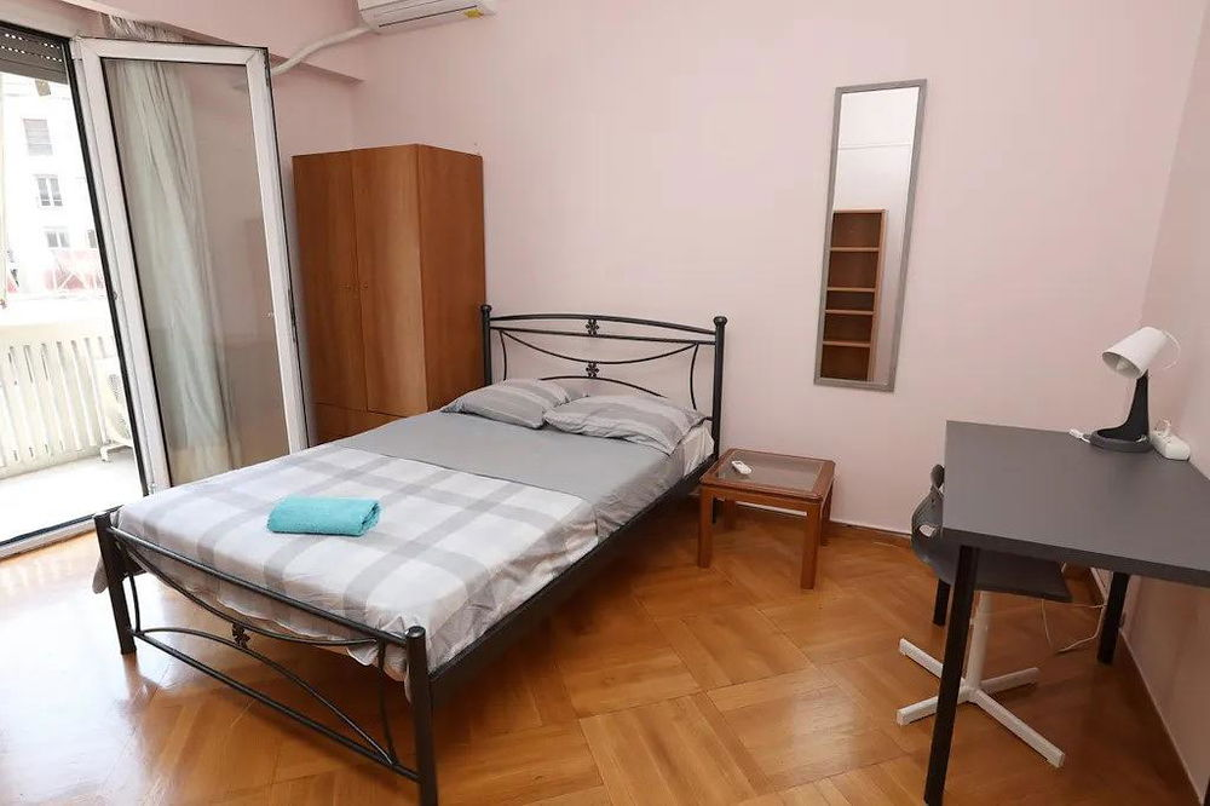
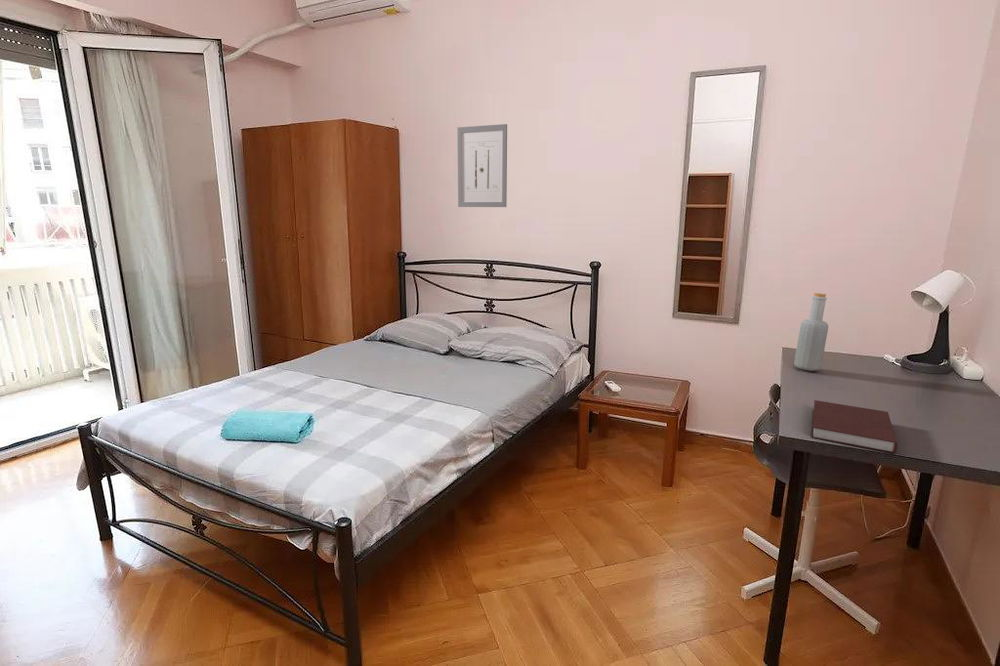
+ bottle (812, 332)
+ notebook (851, 424)
+ wall art (481, 167)
